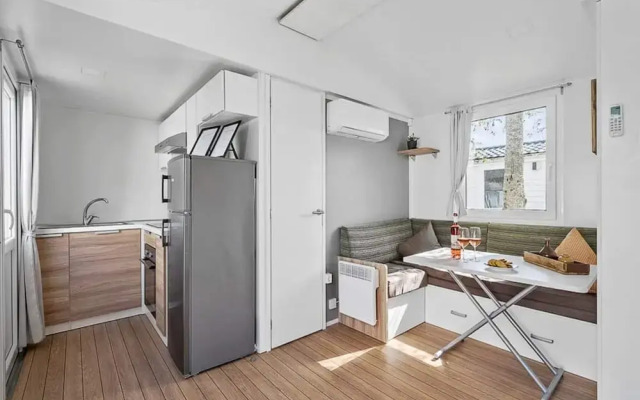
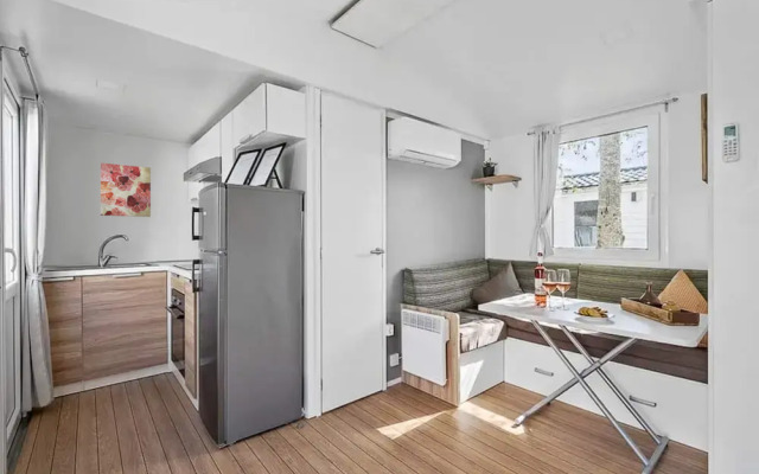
+ wall art (126, 191)
